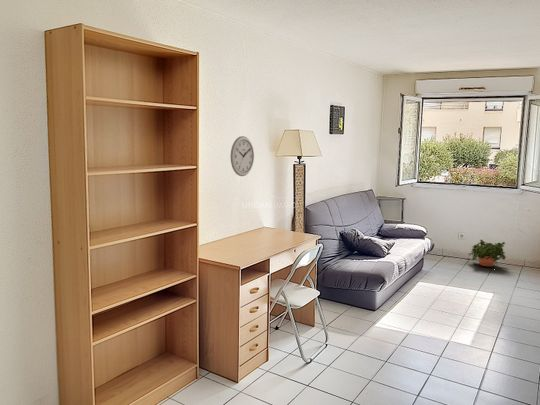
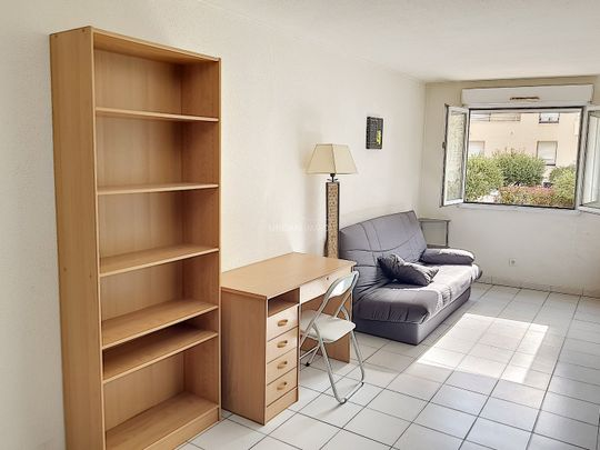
- potted plant (486, 253)
- wall clock (243, 156)
